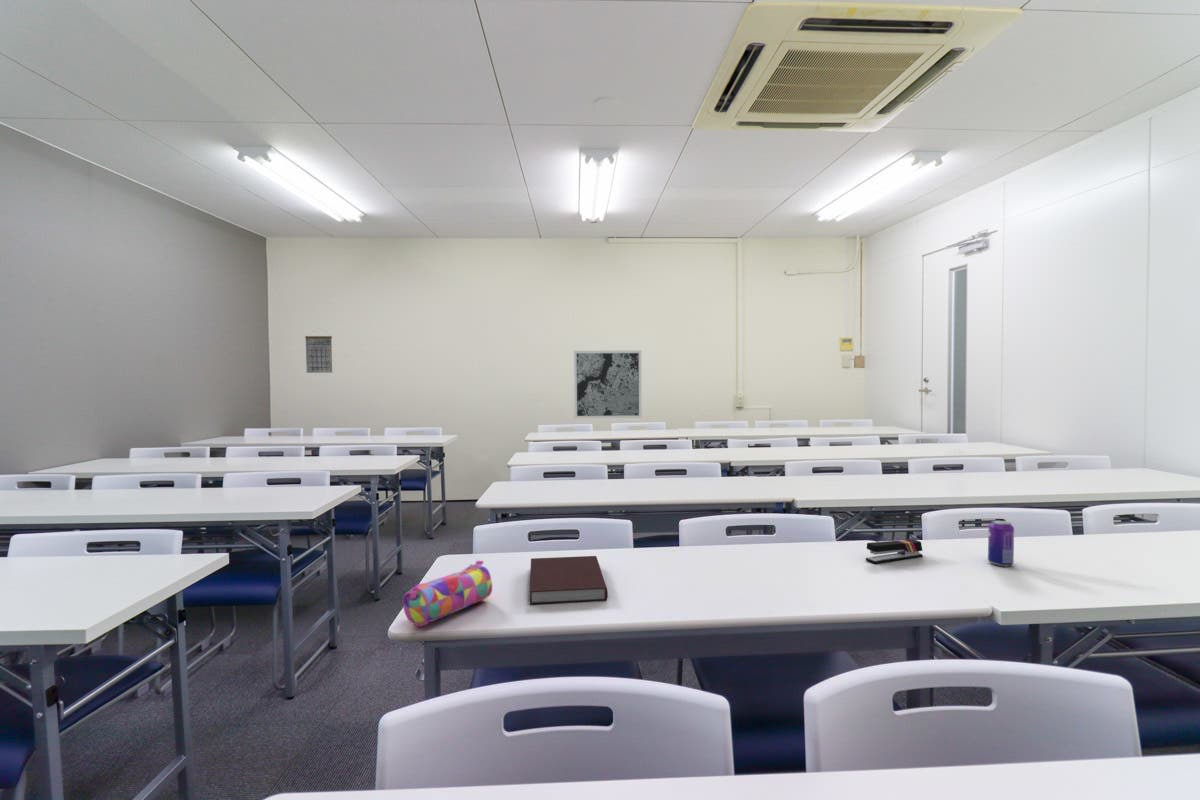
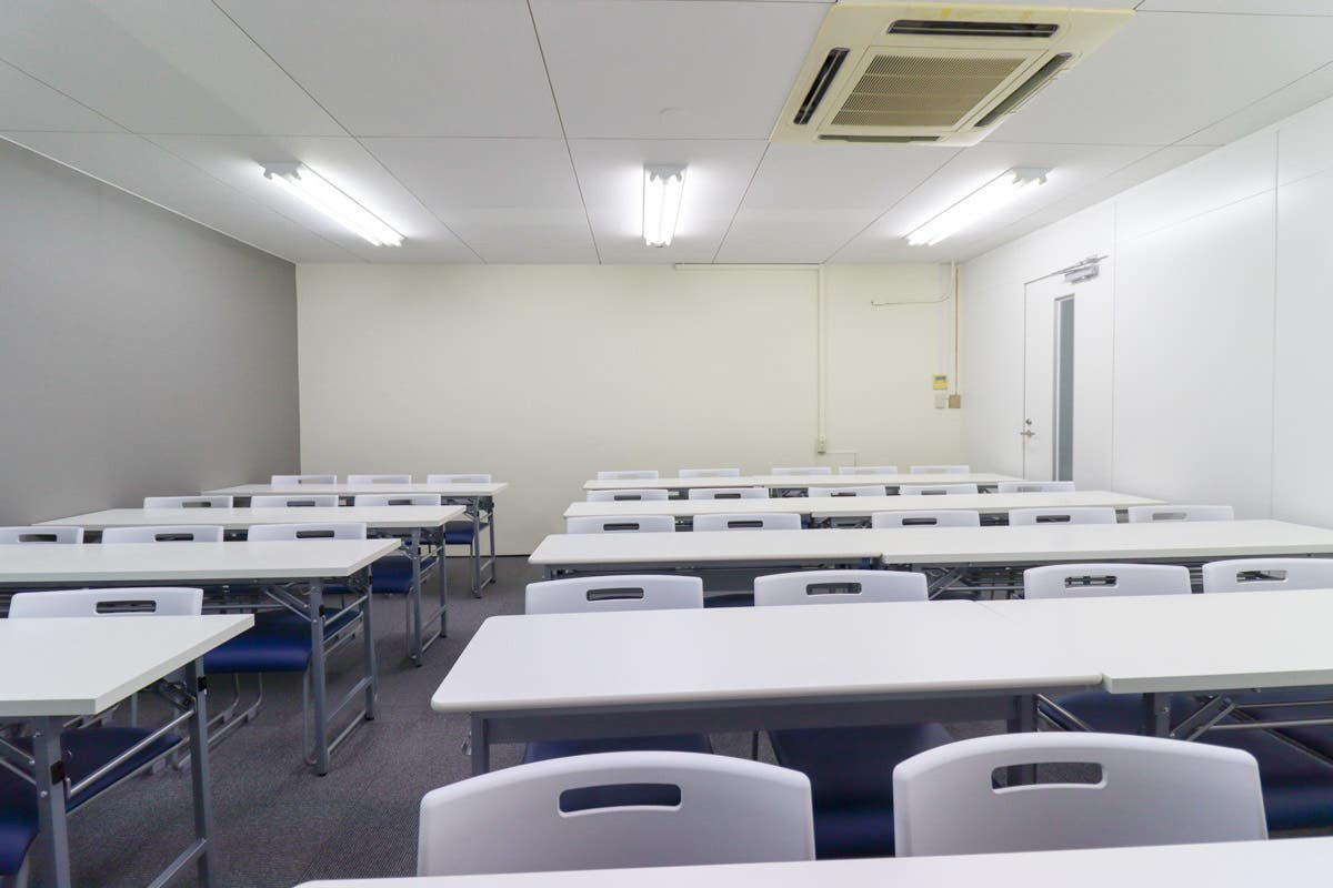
- wall art (607, 384)
- pencil case (450, 592)
- notebook (566, 577)
- calendar (318, 350)
- beverage can (1000, 542)
- stapler (894, 549)
